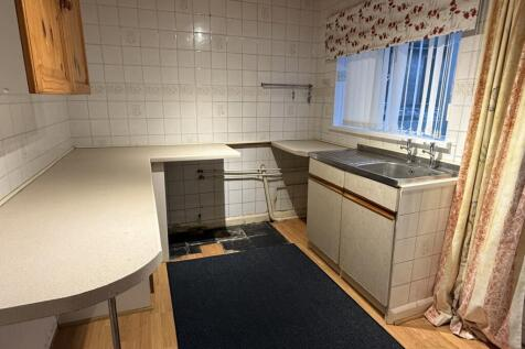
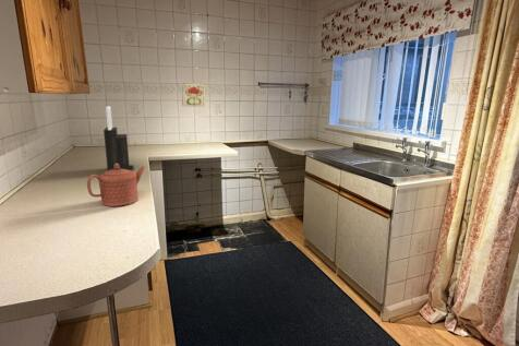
+ decorative tile (193, 95)
+ knife block (118, 139)
+ teapot (118, 182)
